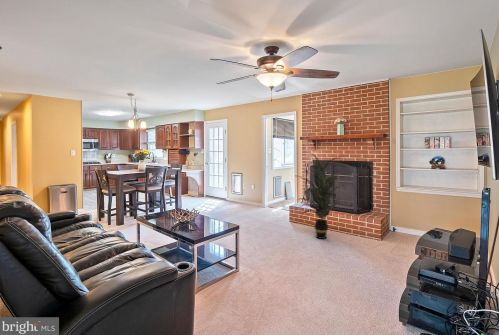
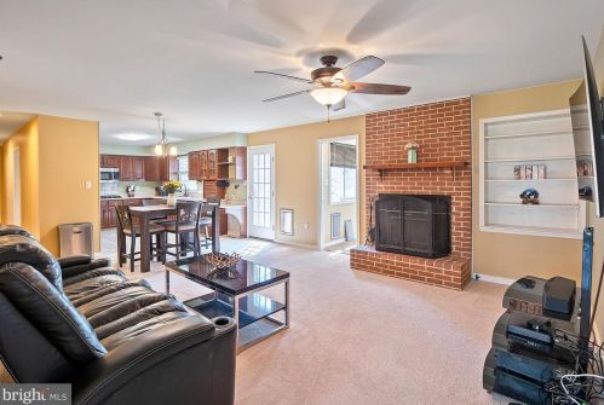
- indoor plant (319, 195)
